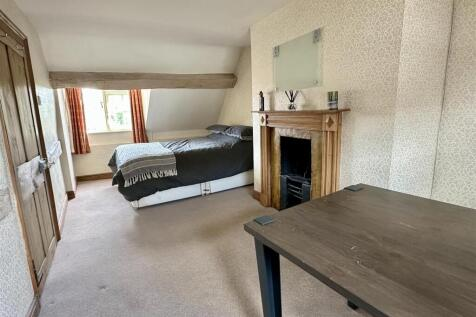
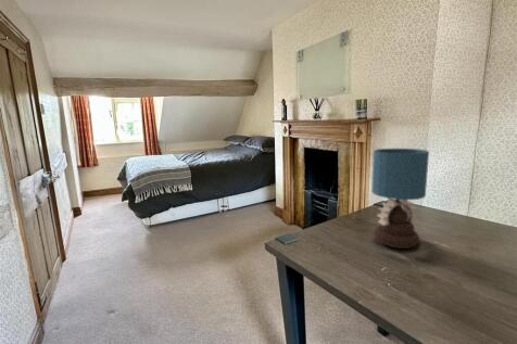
+ table lamp (396, 198)
